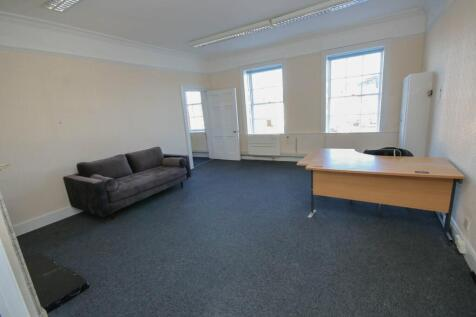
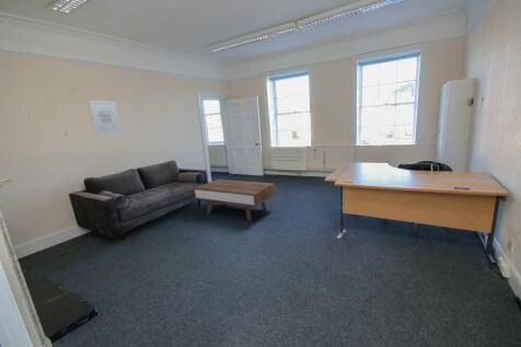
+ wall art (105, 118)
+ coffee table (235, 198)
